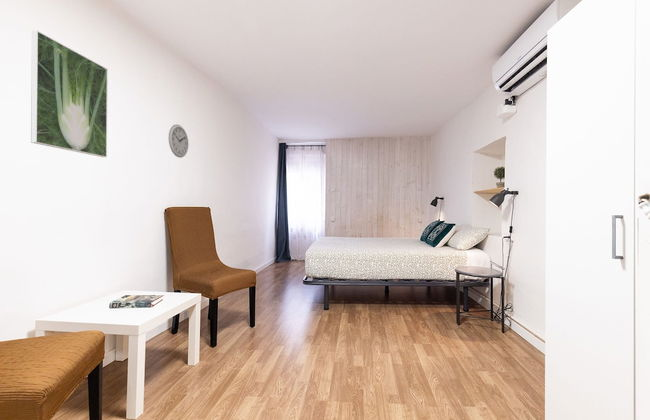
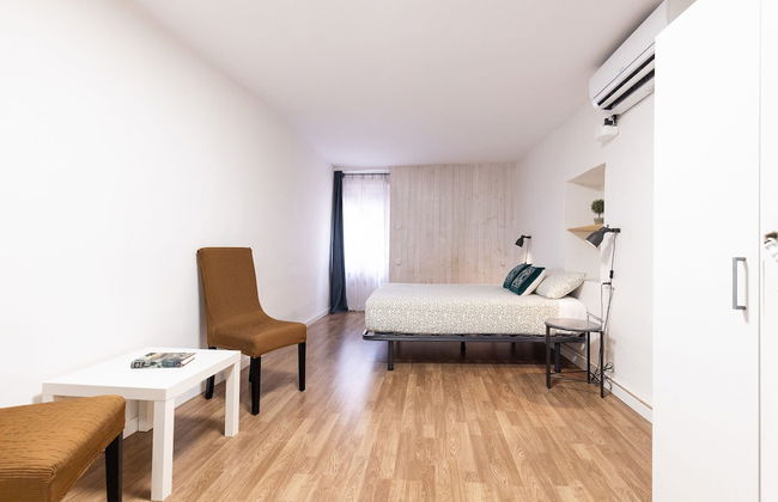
- wall clock (179, 141)
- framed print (73, 101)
